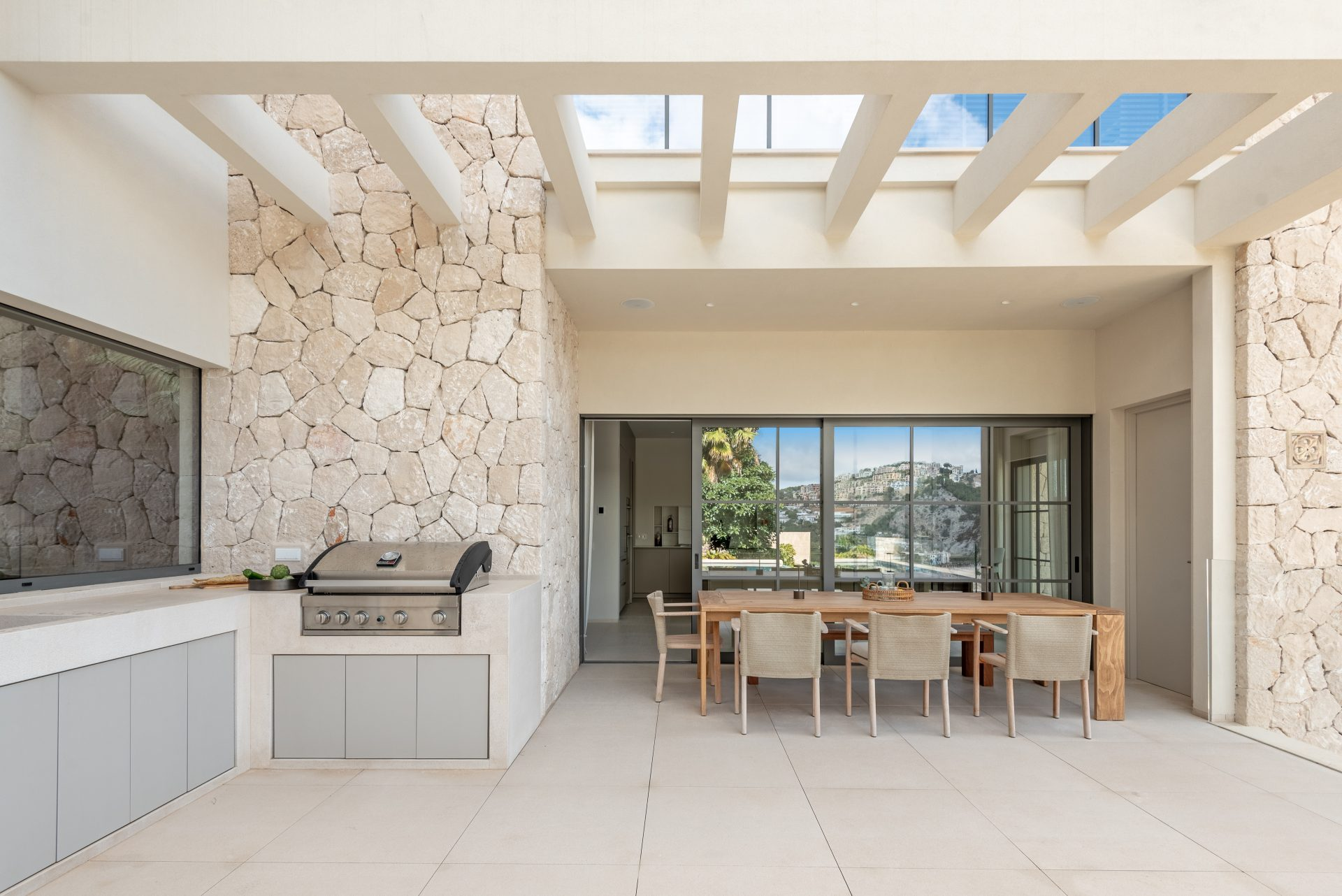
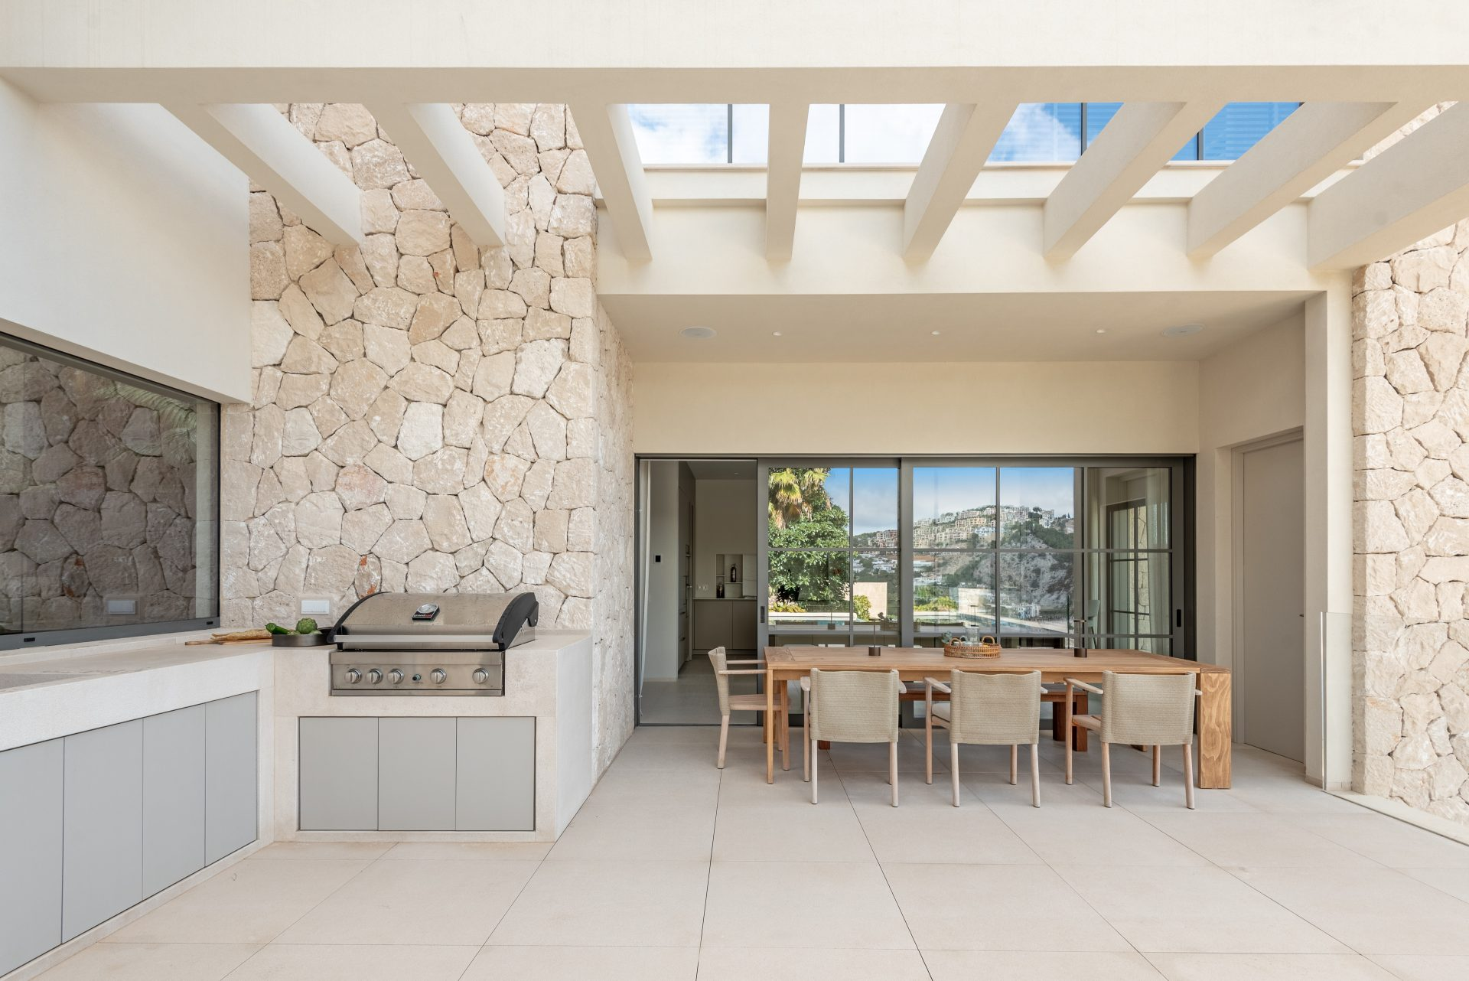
- wall ornament (1306, 449)
